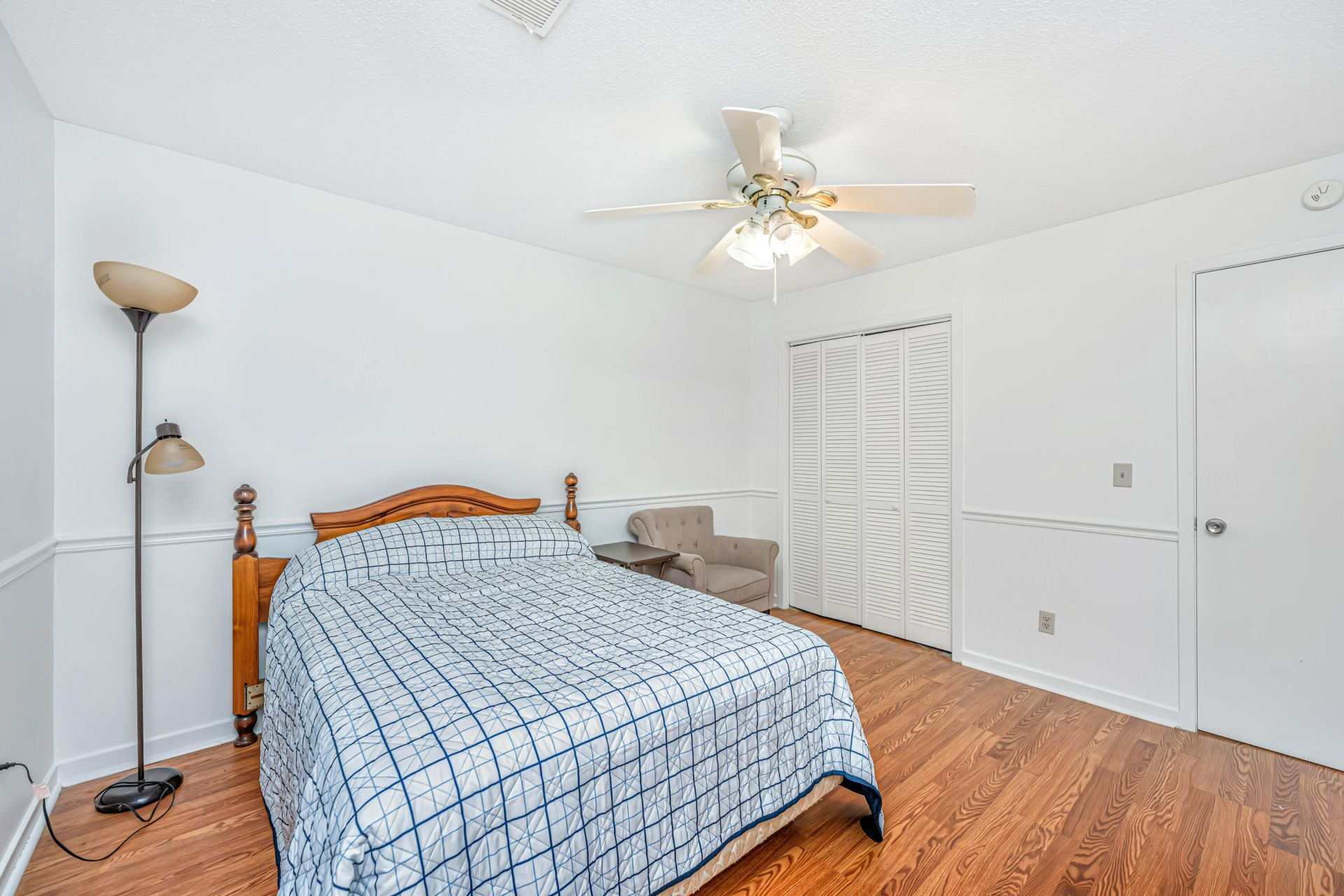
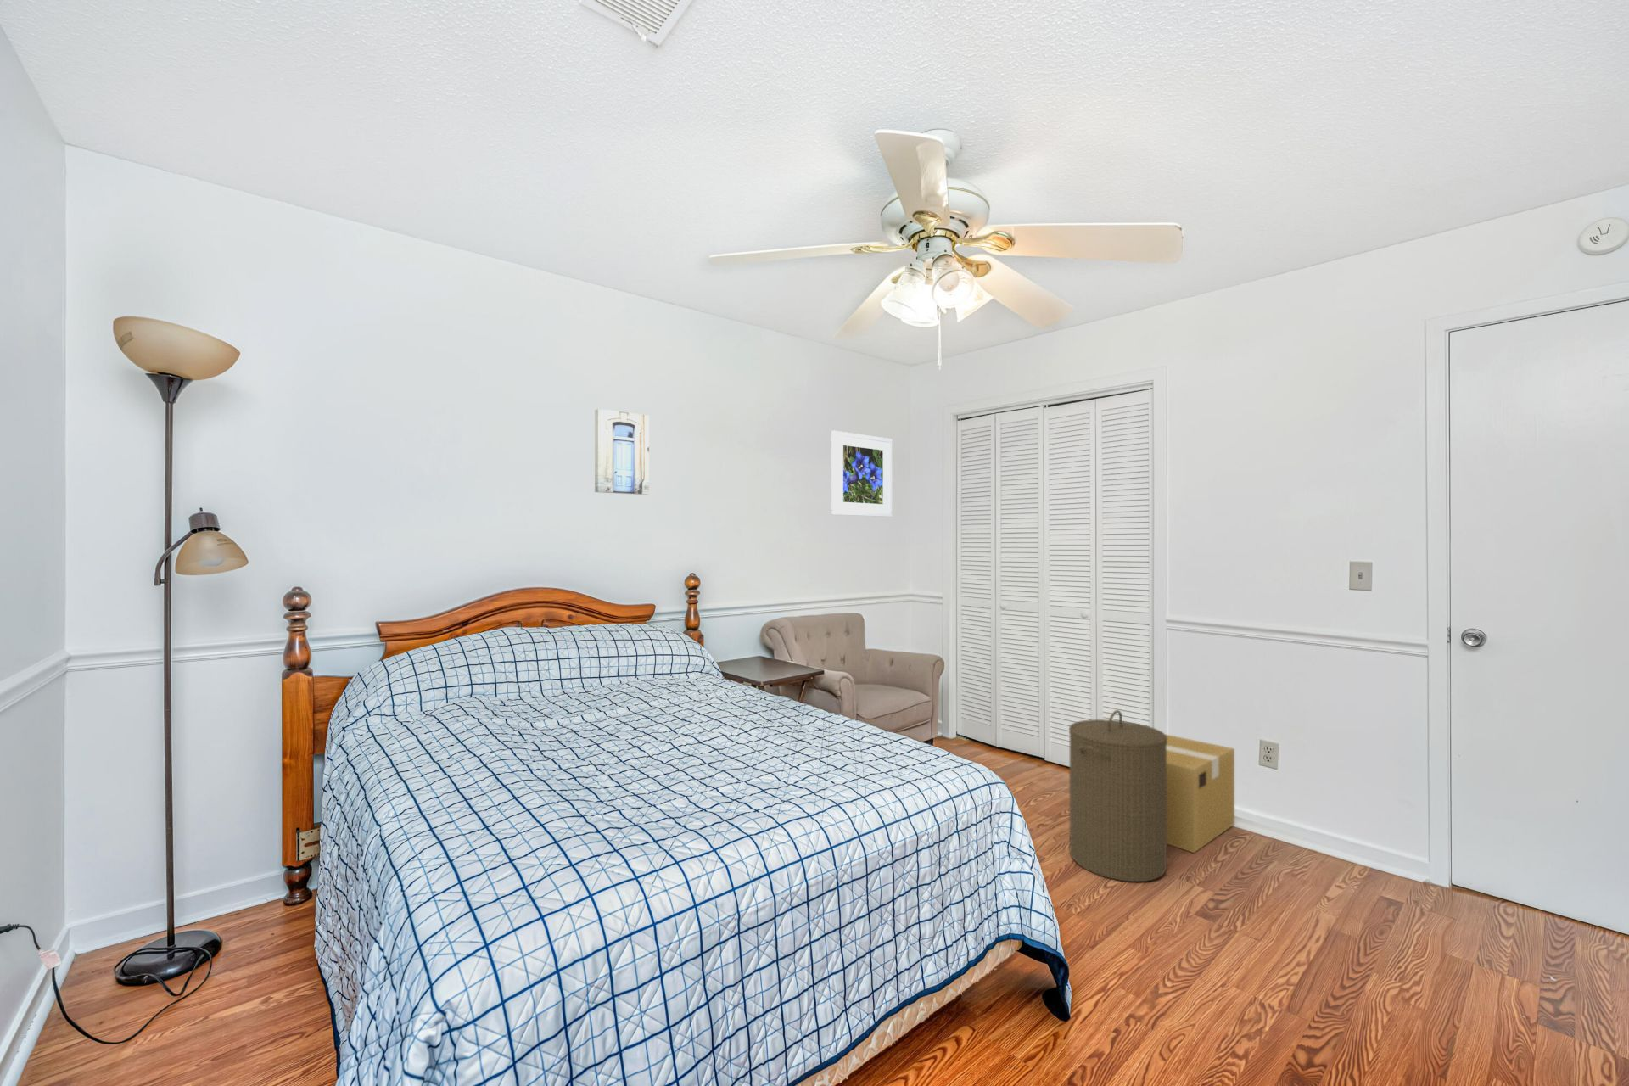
+ wall art (622, 452)
+ cardboard box (1166, 784)
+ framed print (862, 475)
+ laundry hamper (1116, 785)
